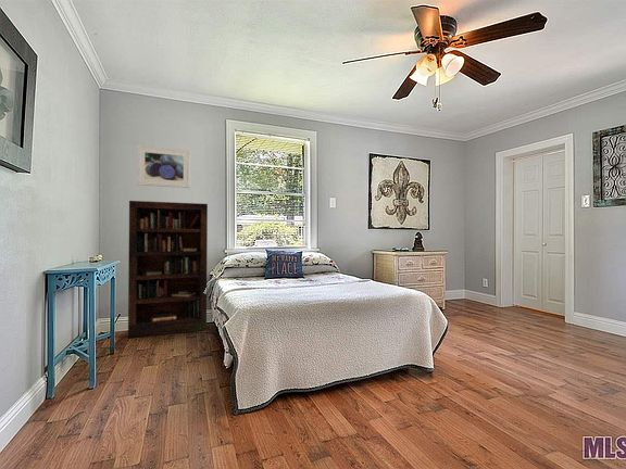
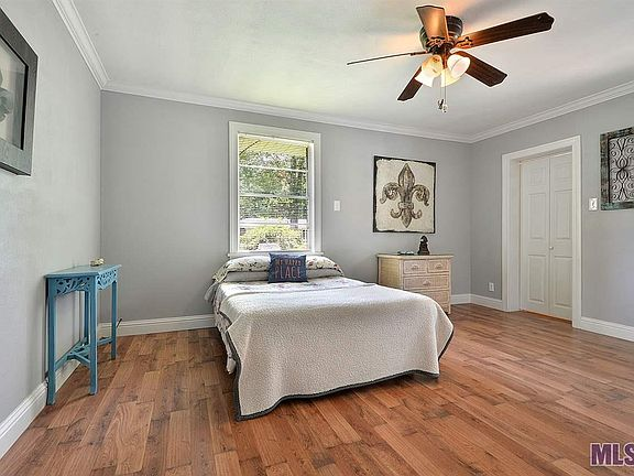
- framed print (164, 166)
- bookcase (168, 266)
